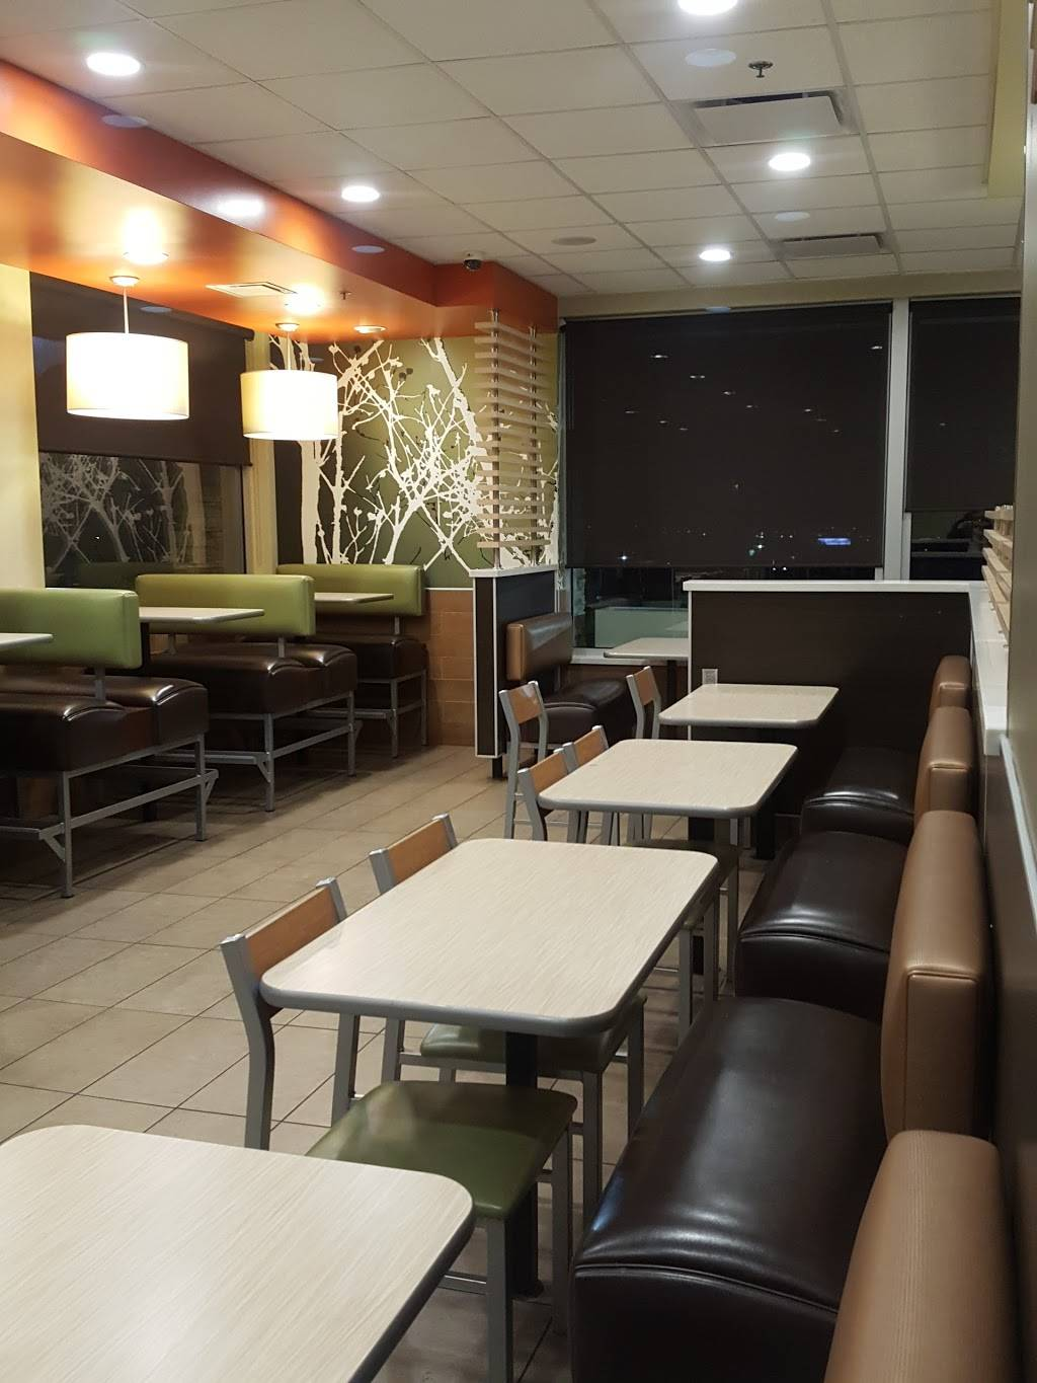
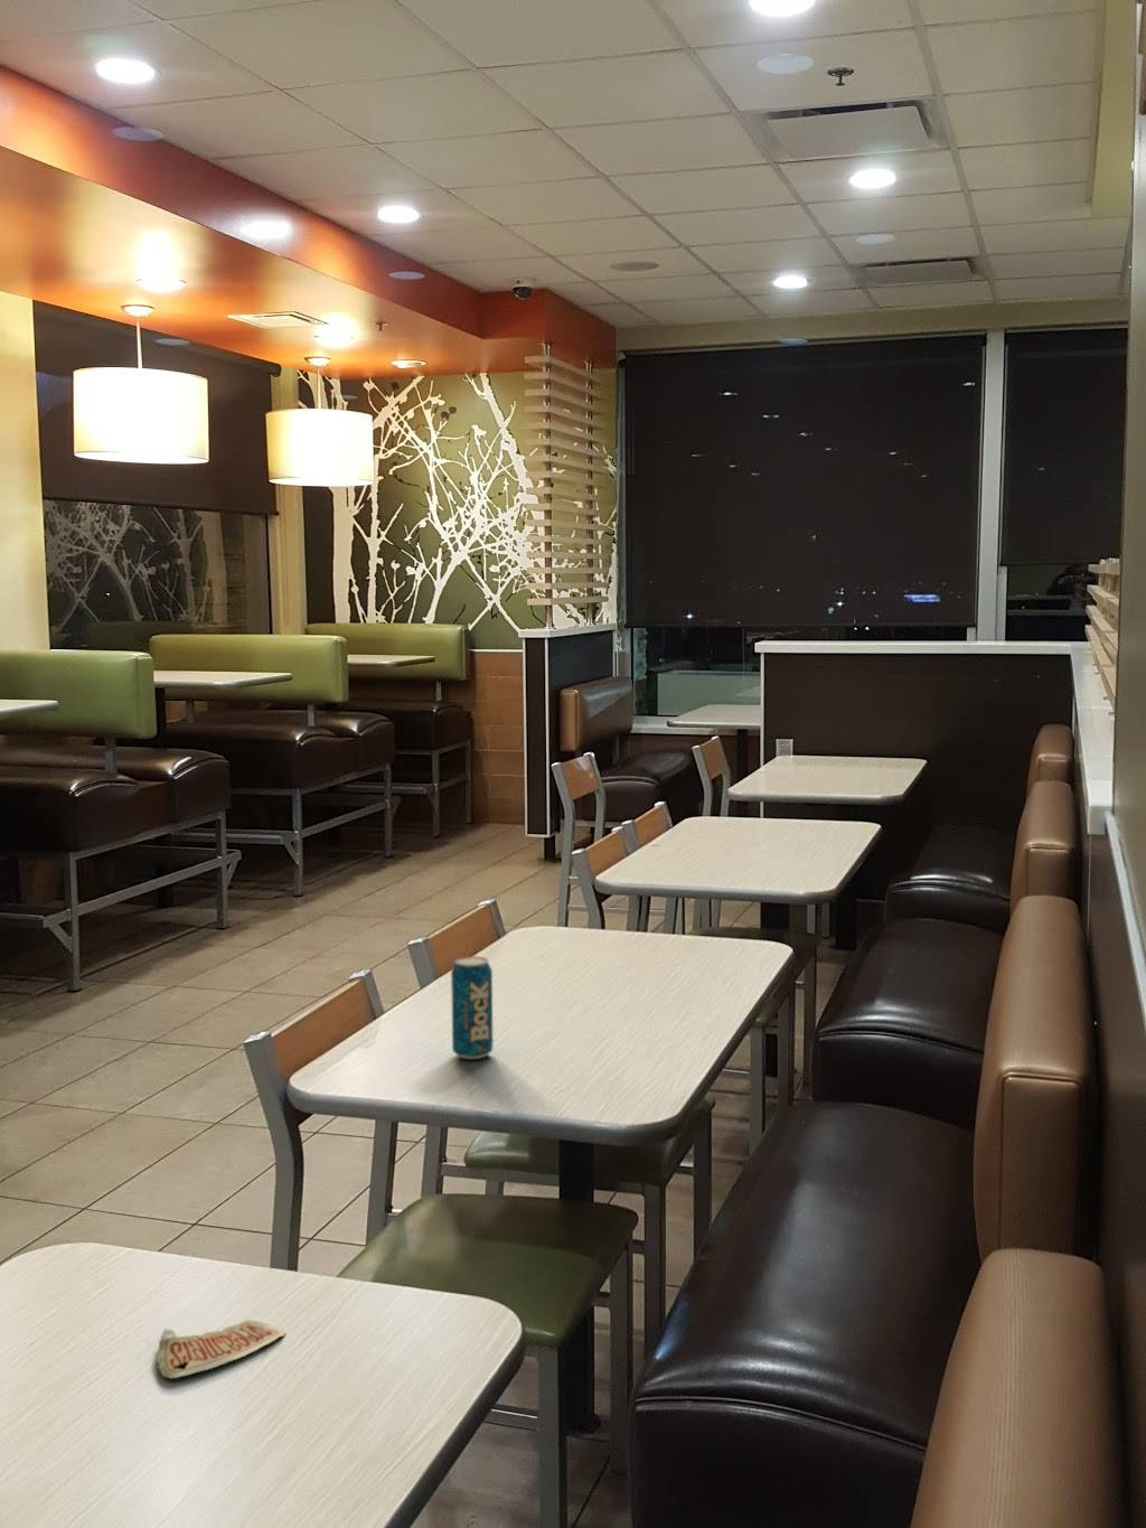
+ beverage can (471, 1008)
+ paper cup (211, 1344)
